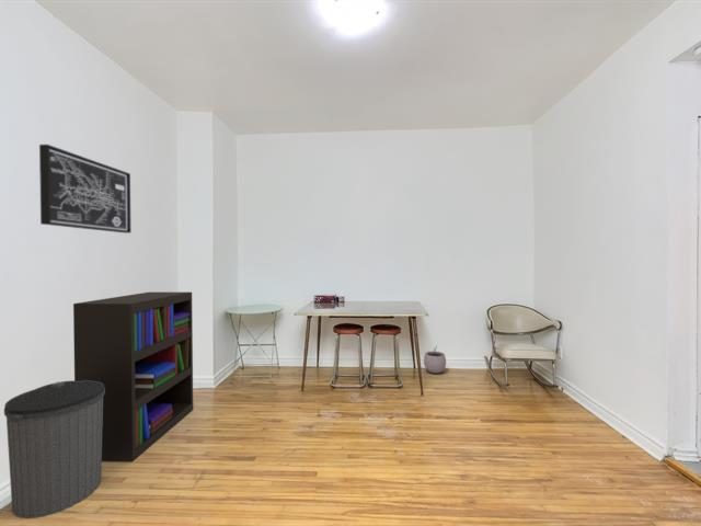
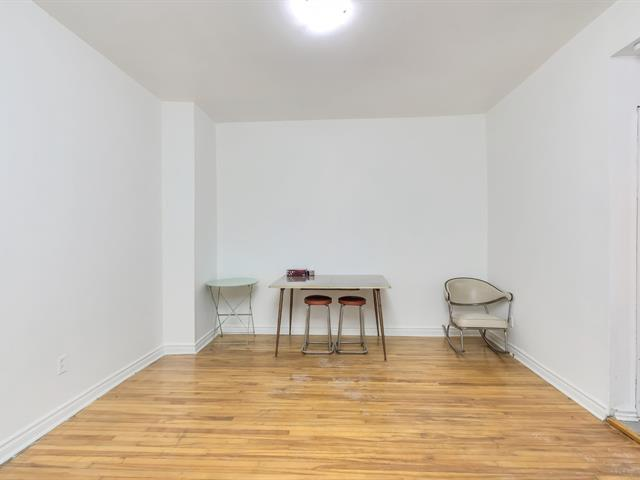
- wall art (91, 195)
- bookshelf (141, 364)
- plant pot (435, 358)
- trash can (58, 437)
